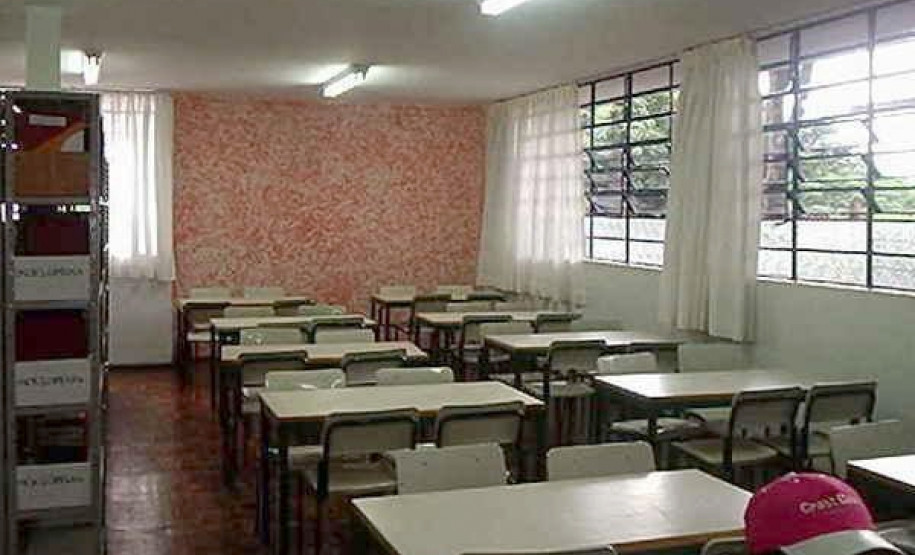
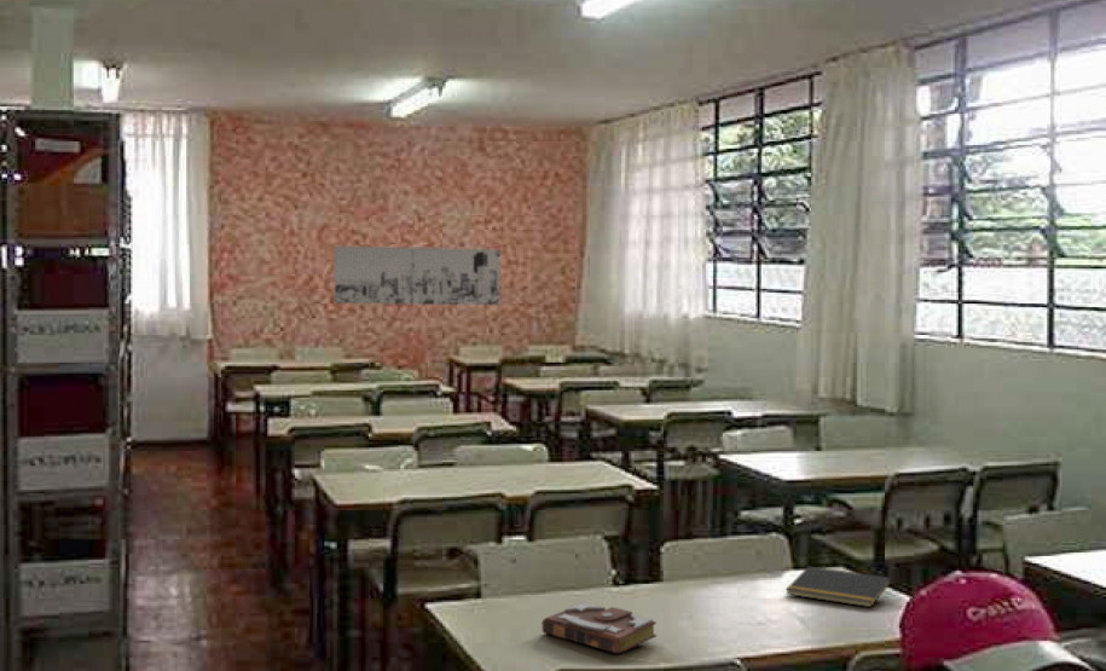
+ wall art (418, 276)
+ notepad (838, 585)
+ book (600, 625)
